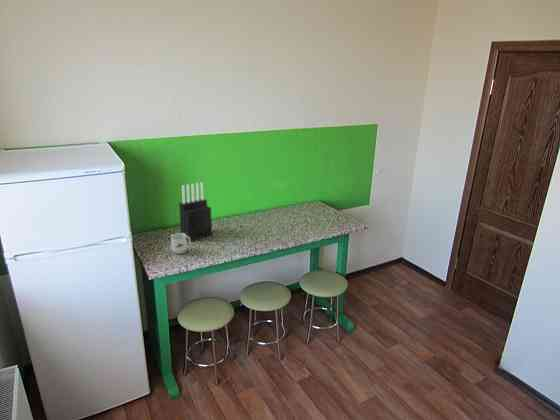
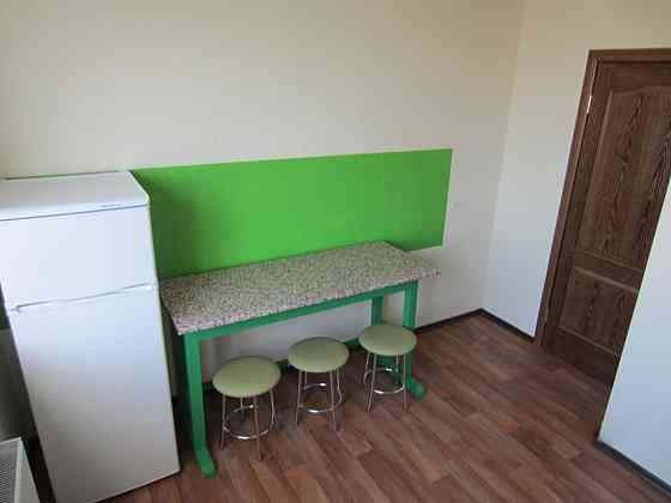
- knife block (196, 211)
- mug (181, 243)
